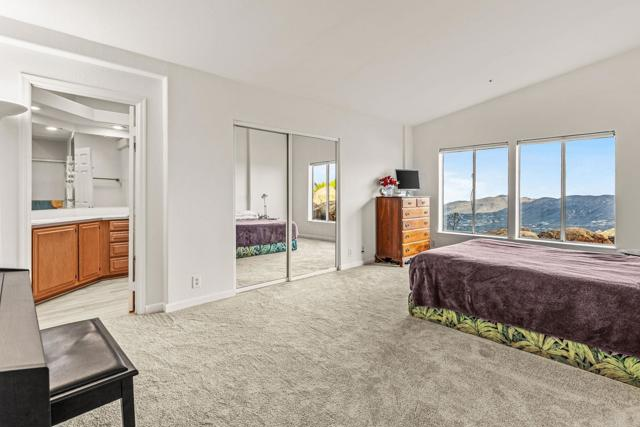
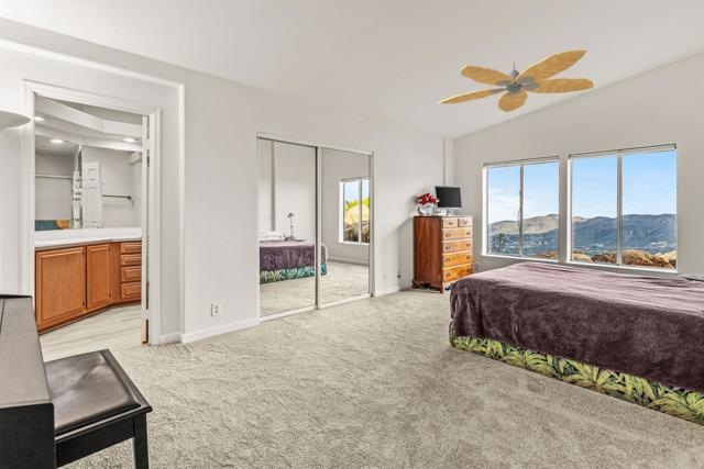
+ ceiling fan (510, 78)
